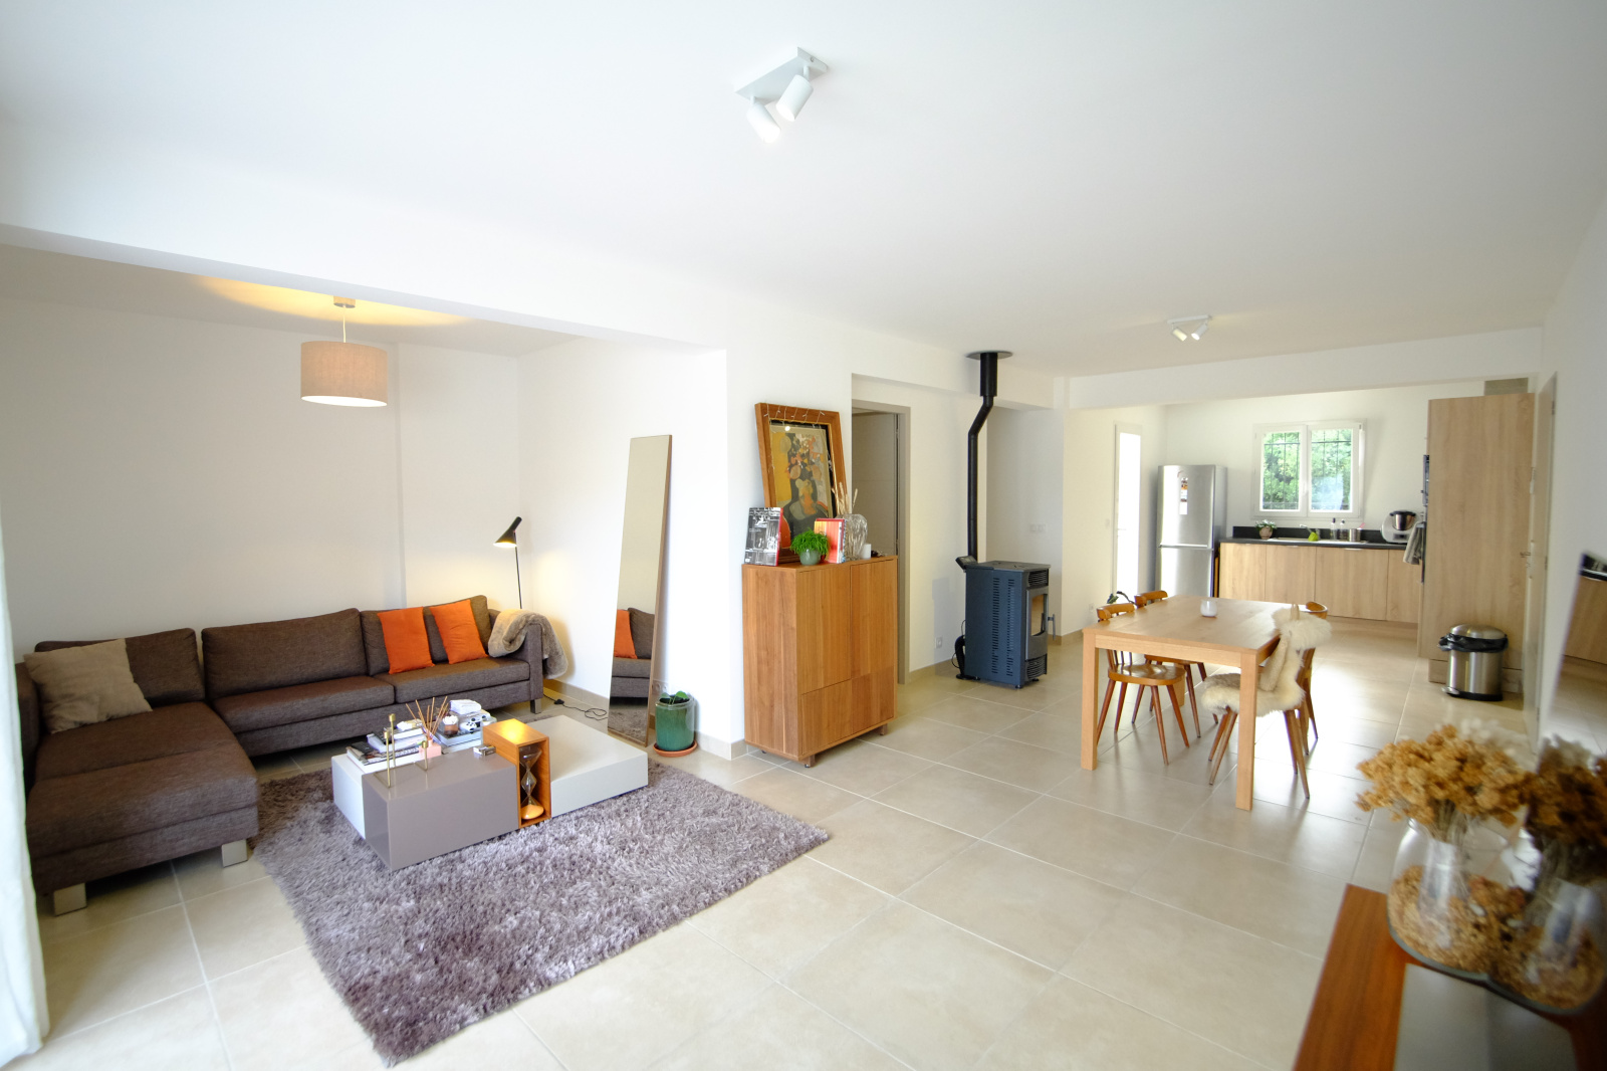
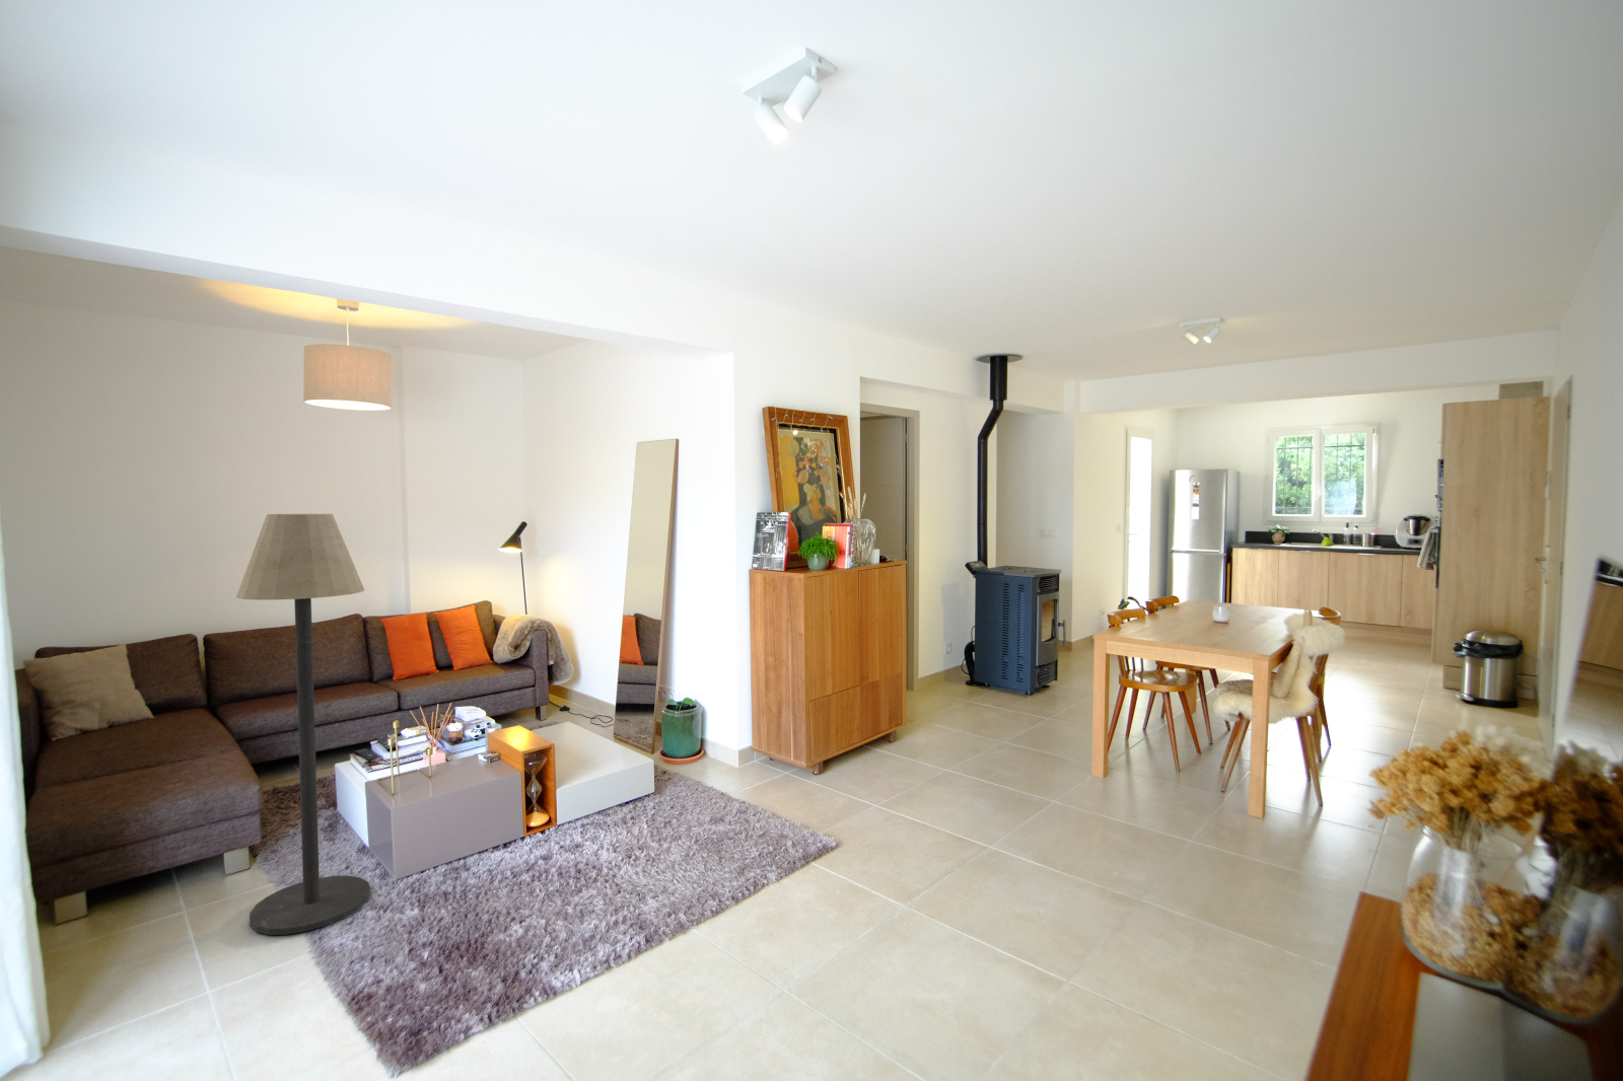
+ floor lamp (305, 712)
